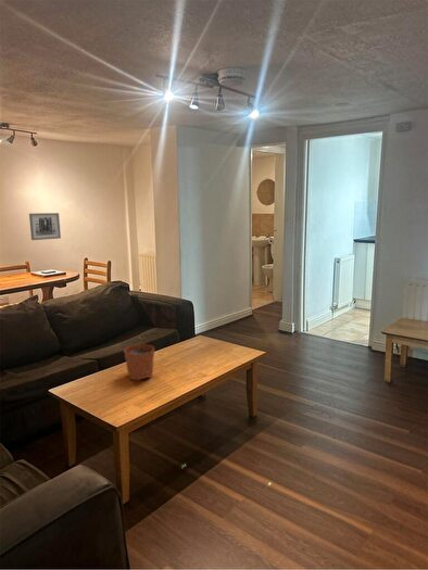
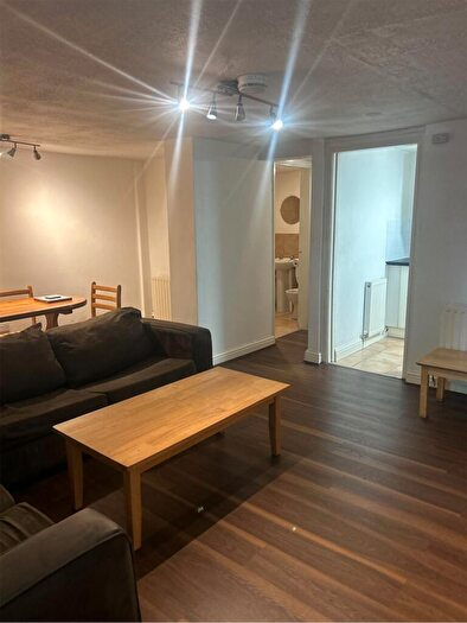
- plant pot (139, 355)
- wall art (45, 226)
